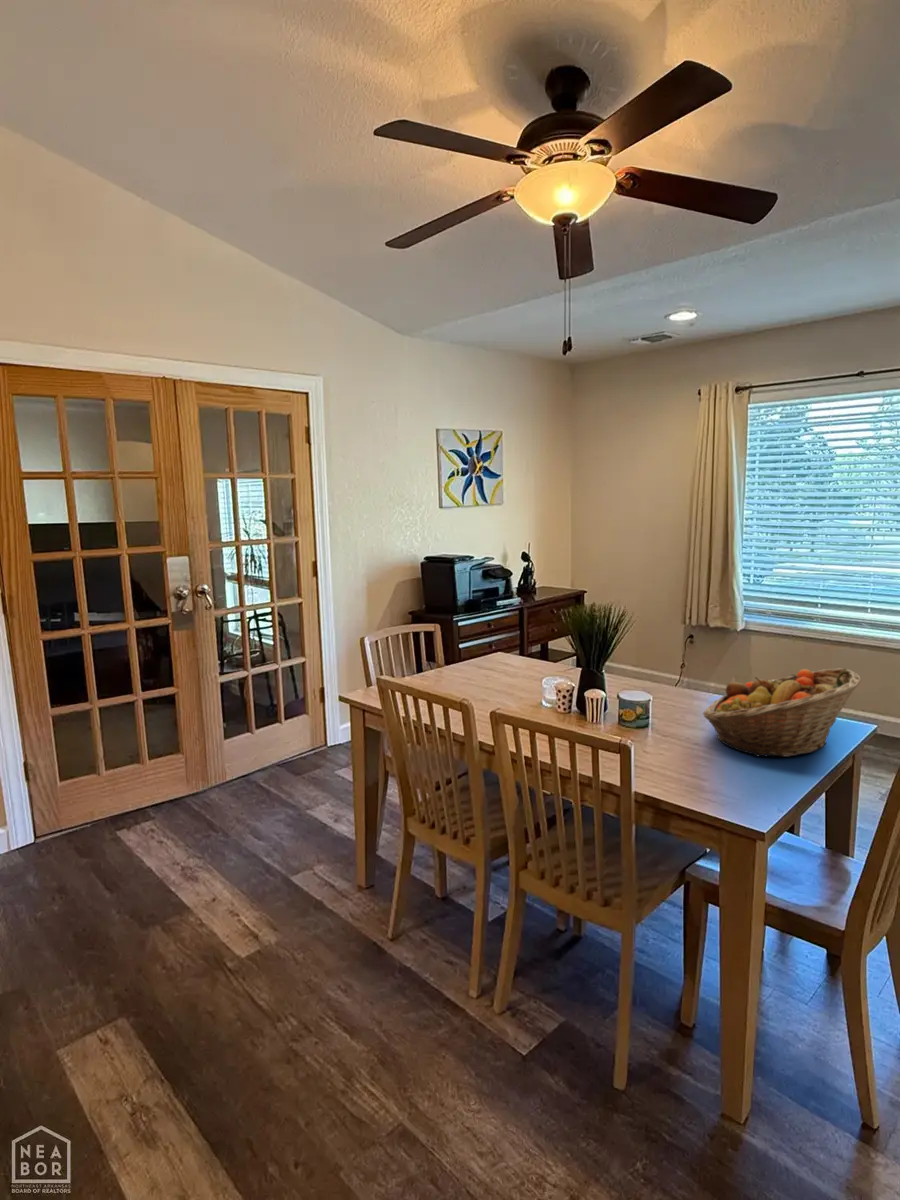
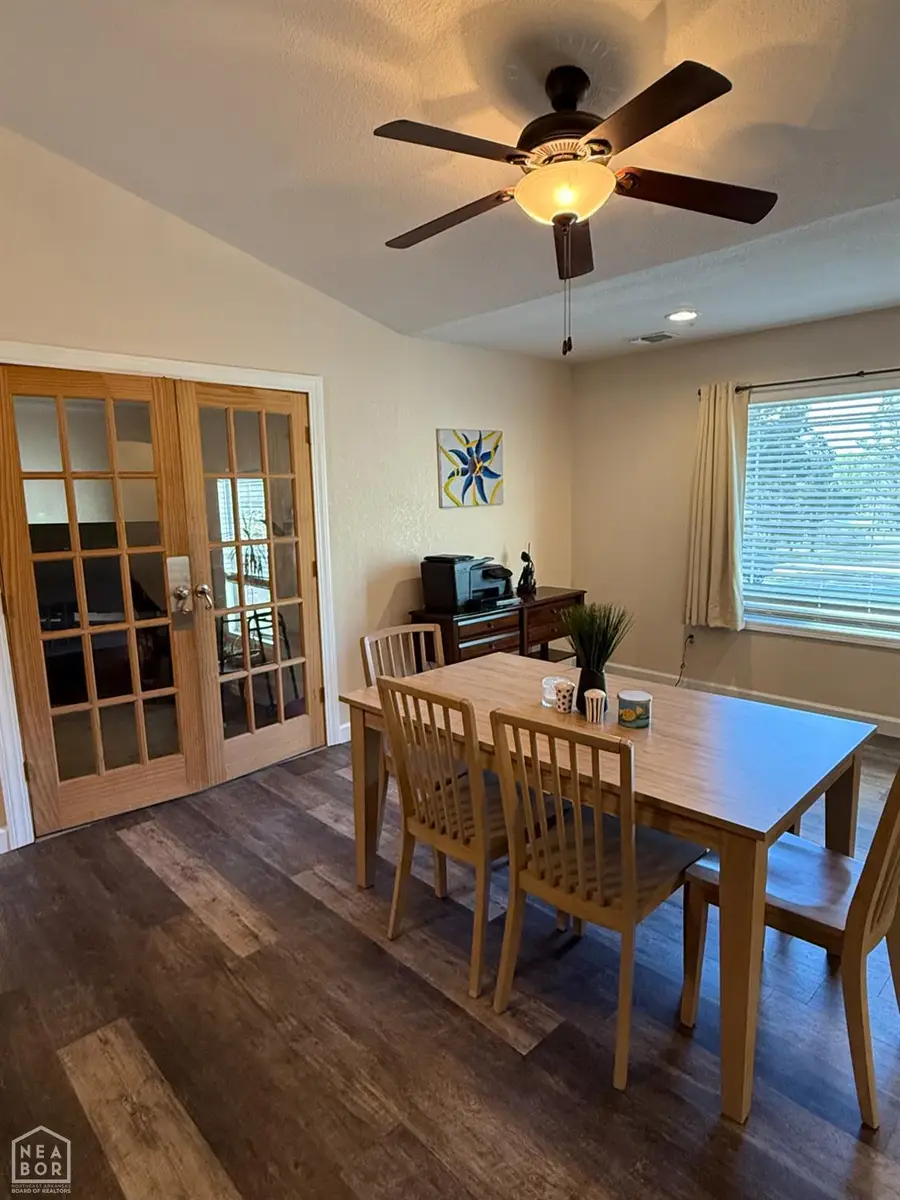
- fruit basket (779, 705)
